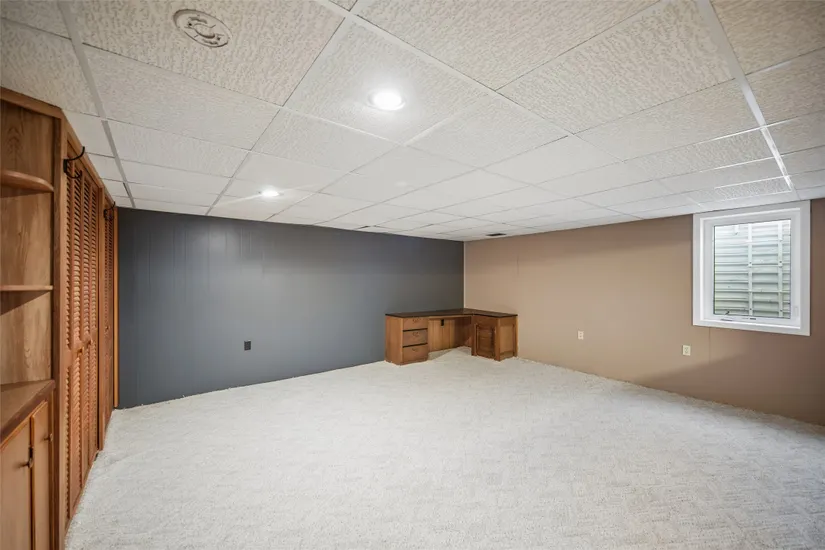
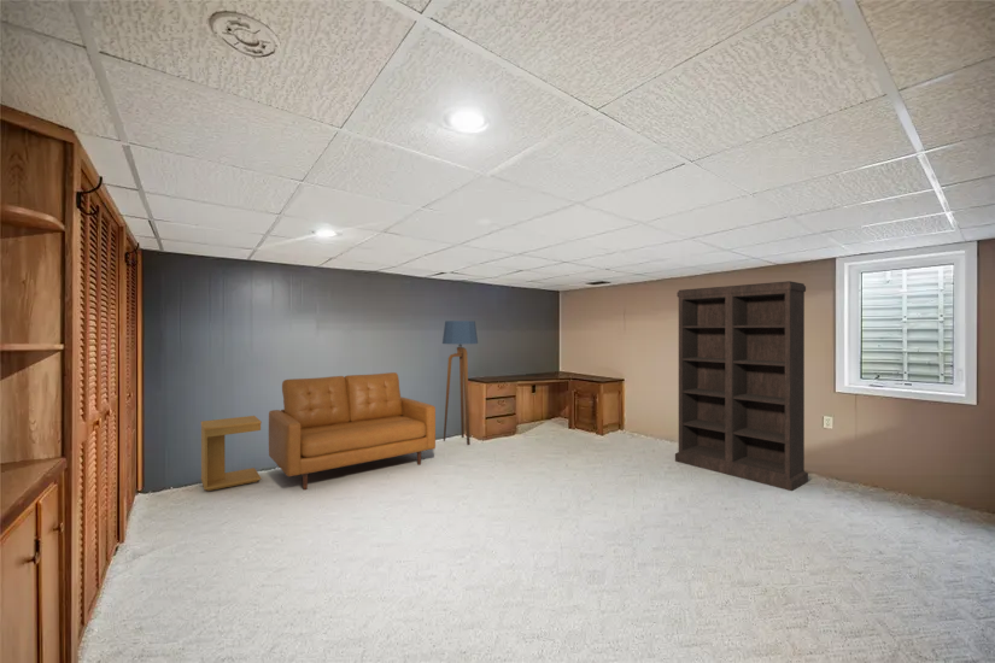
+ sofa (353, 422)
+ side table (223, 451)
+ floor lamp (461, 381)
+ bookshelf (736, 379)
